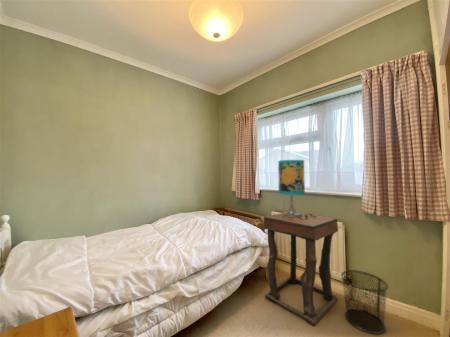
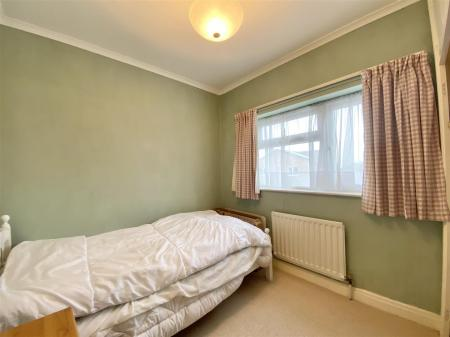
- table lamp (297, 187)
- waste bin (363, 300)
- side table (296, 257)
